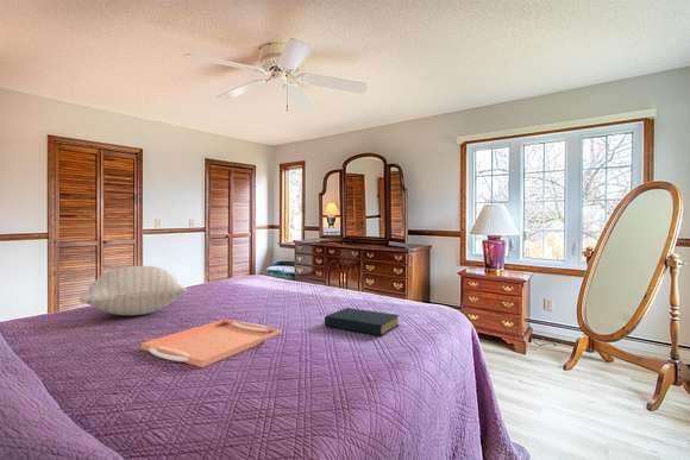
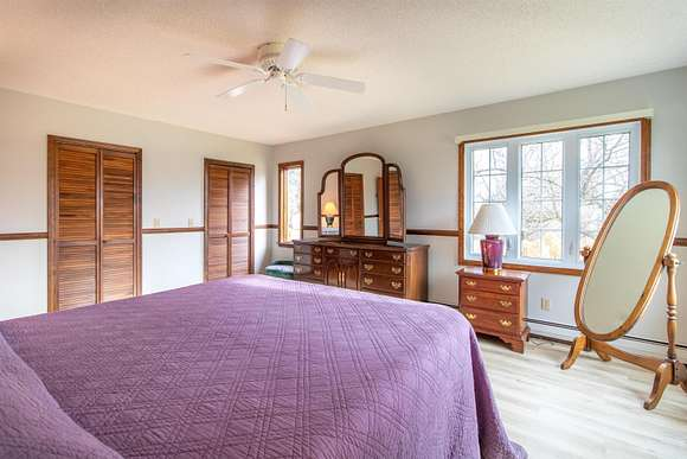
- pillow (136, 289)
- serving tray (215, 339)
- hardback book (362, 320)
